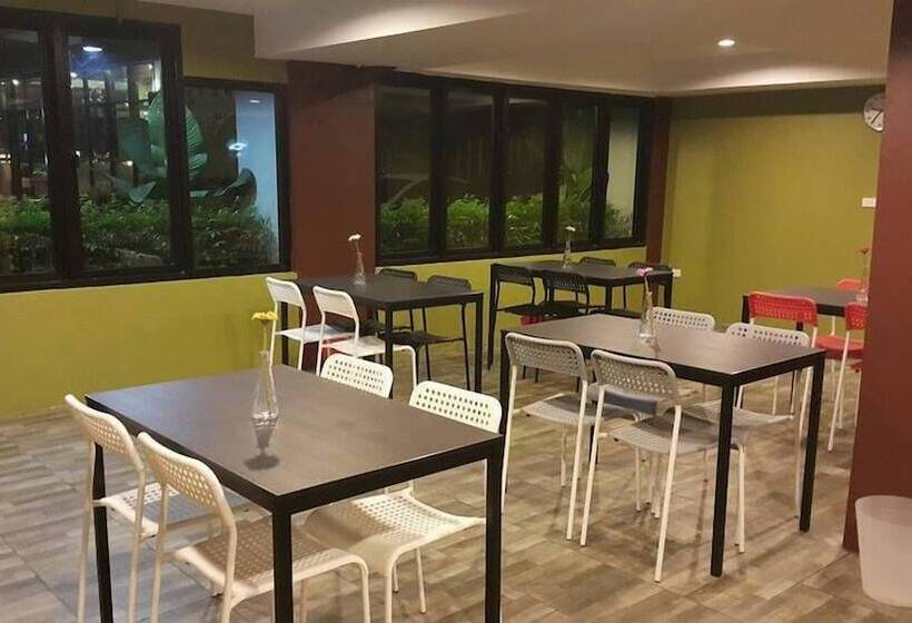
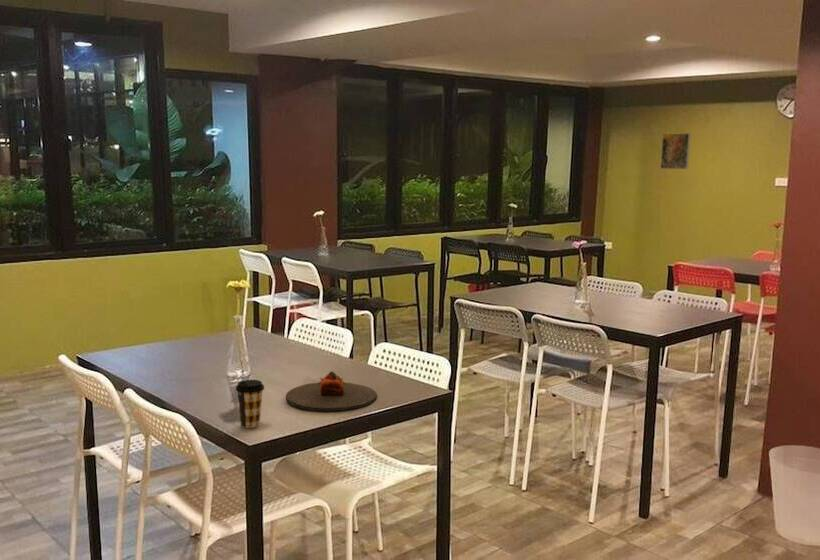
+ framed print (675, 151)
+ plate (331, 384)
+ coffee cup (250, 403)
